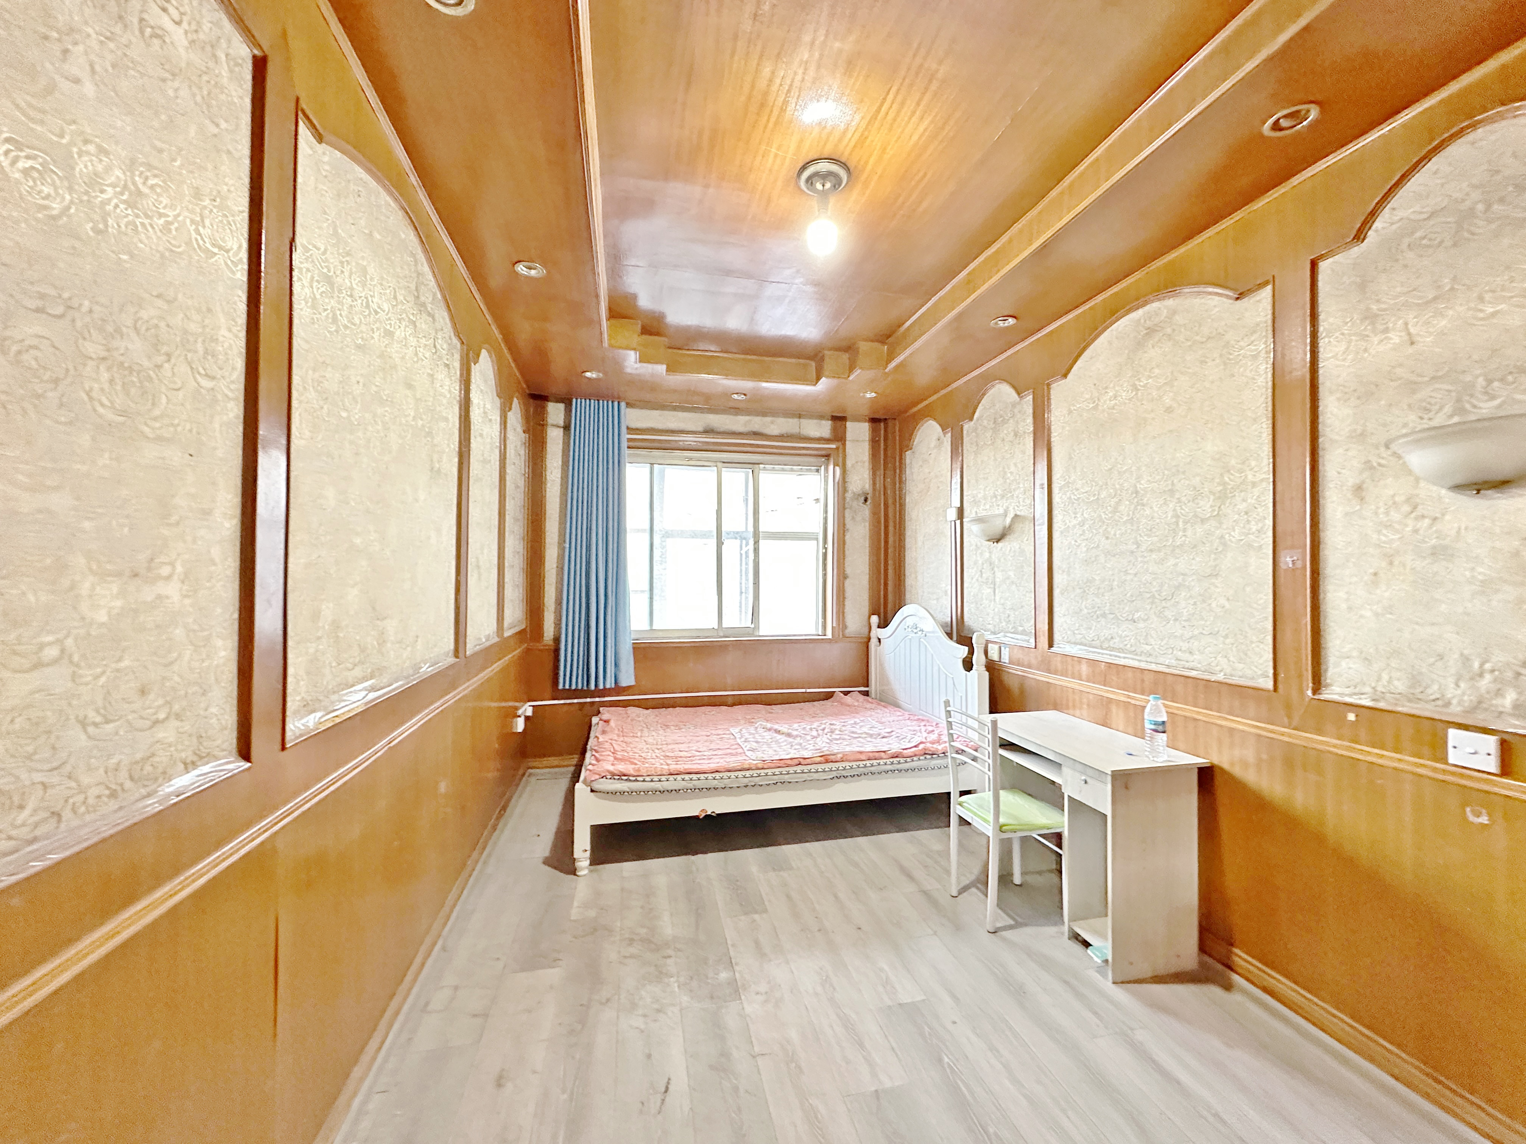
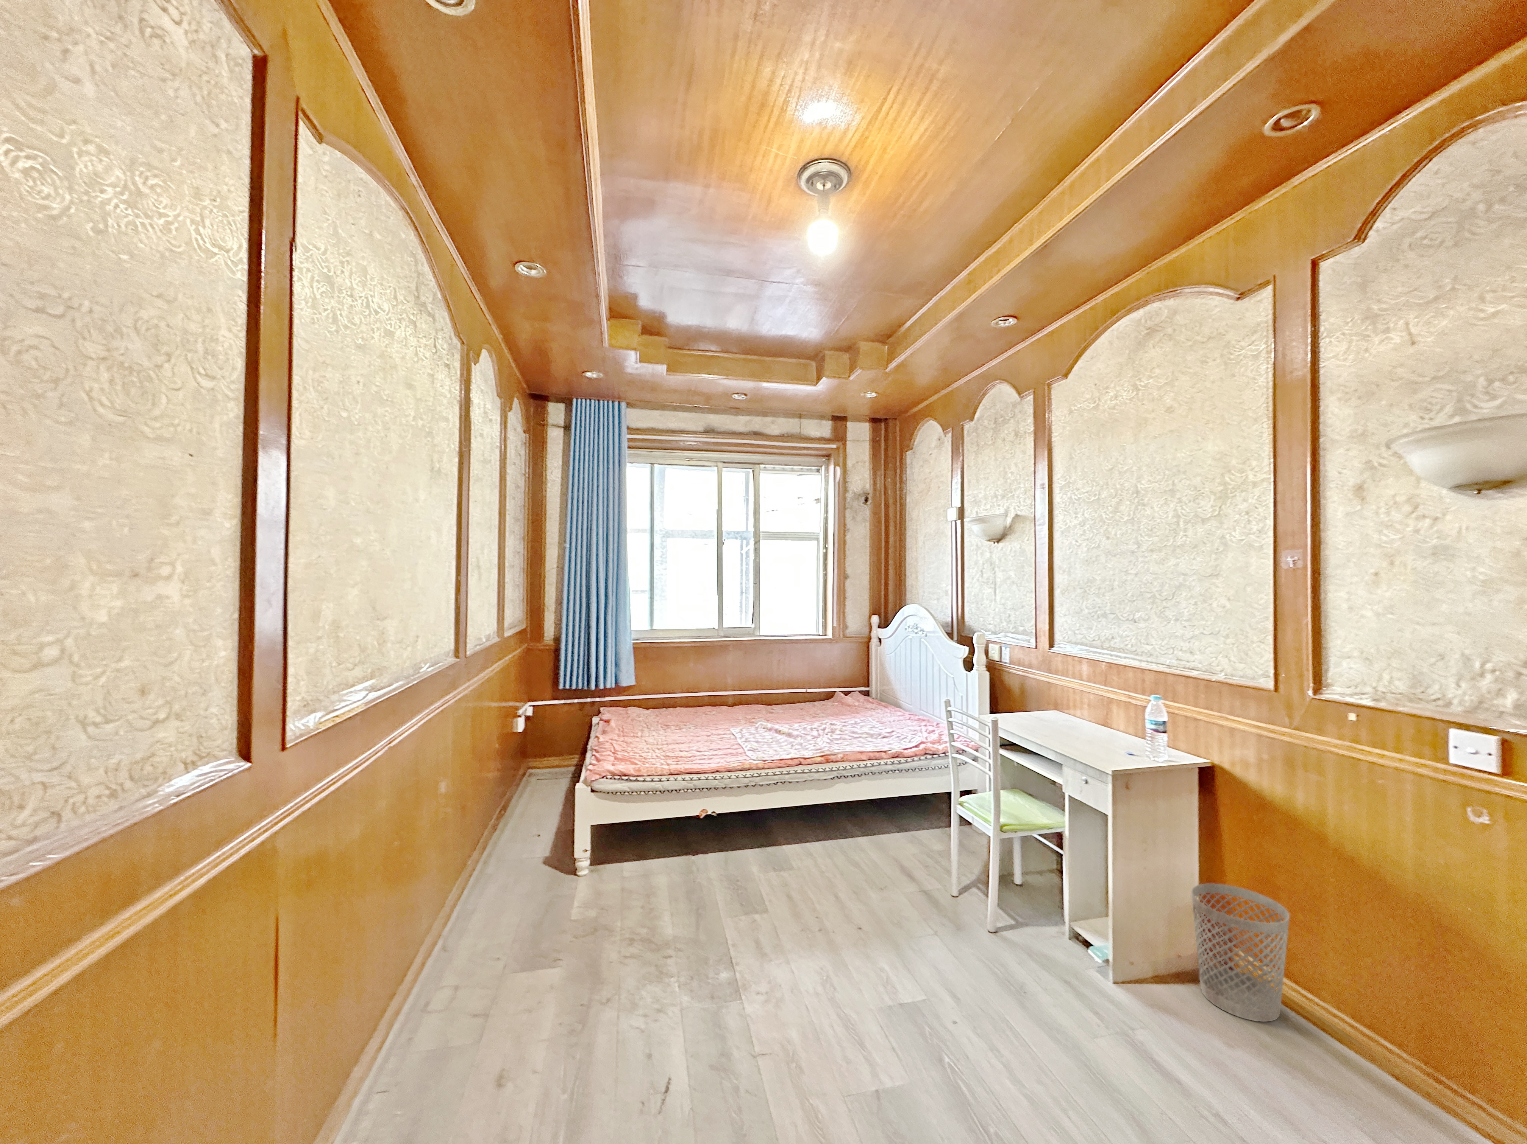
+ wastebasket (1238, 951)
